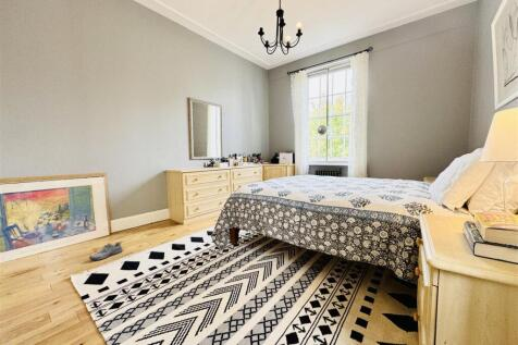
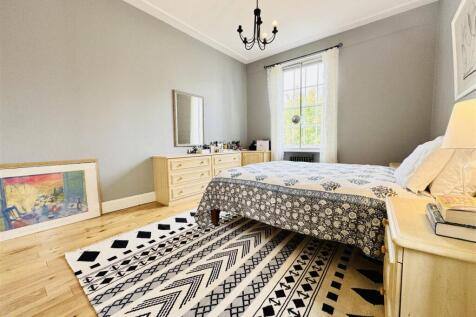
- shoe (107, 249)
